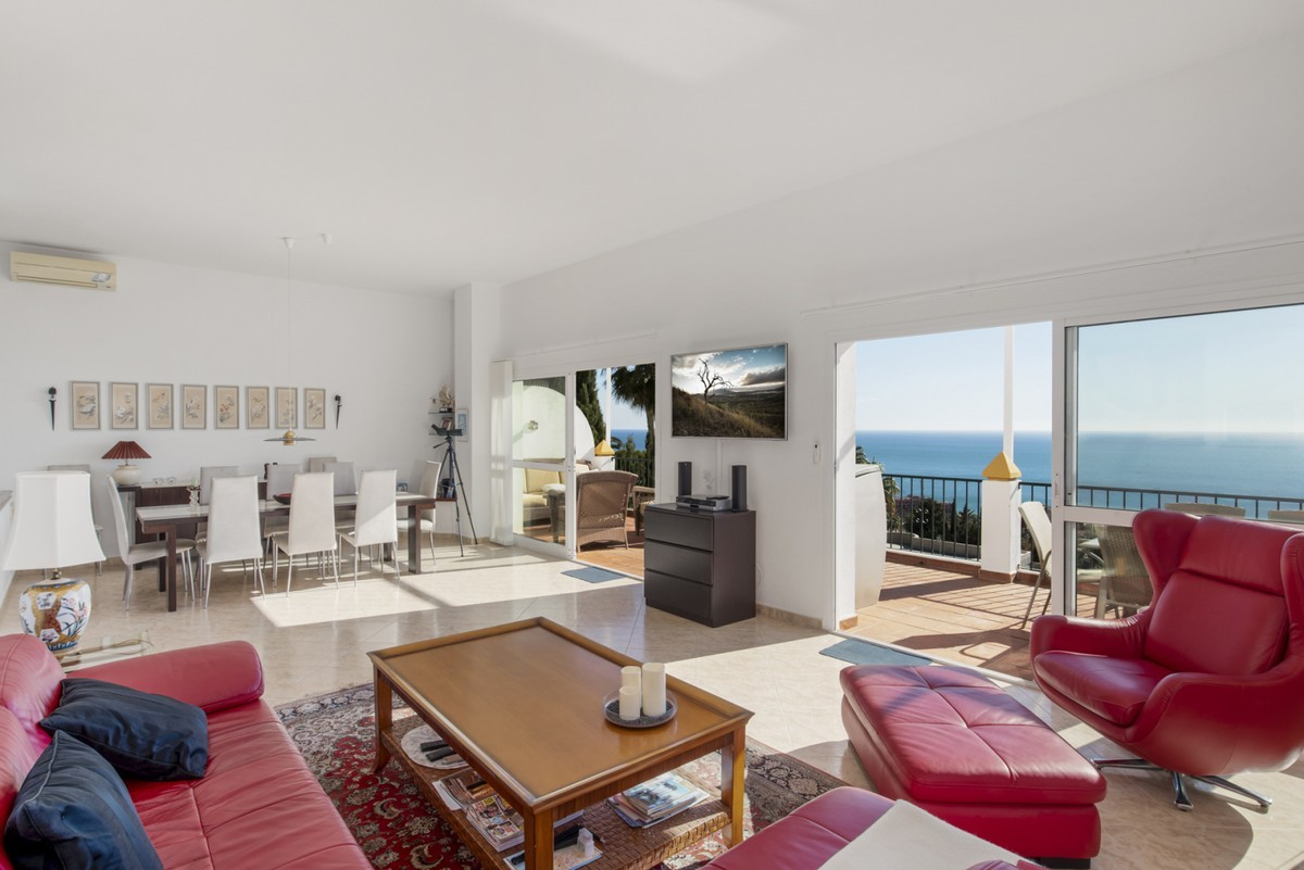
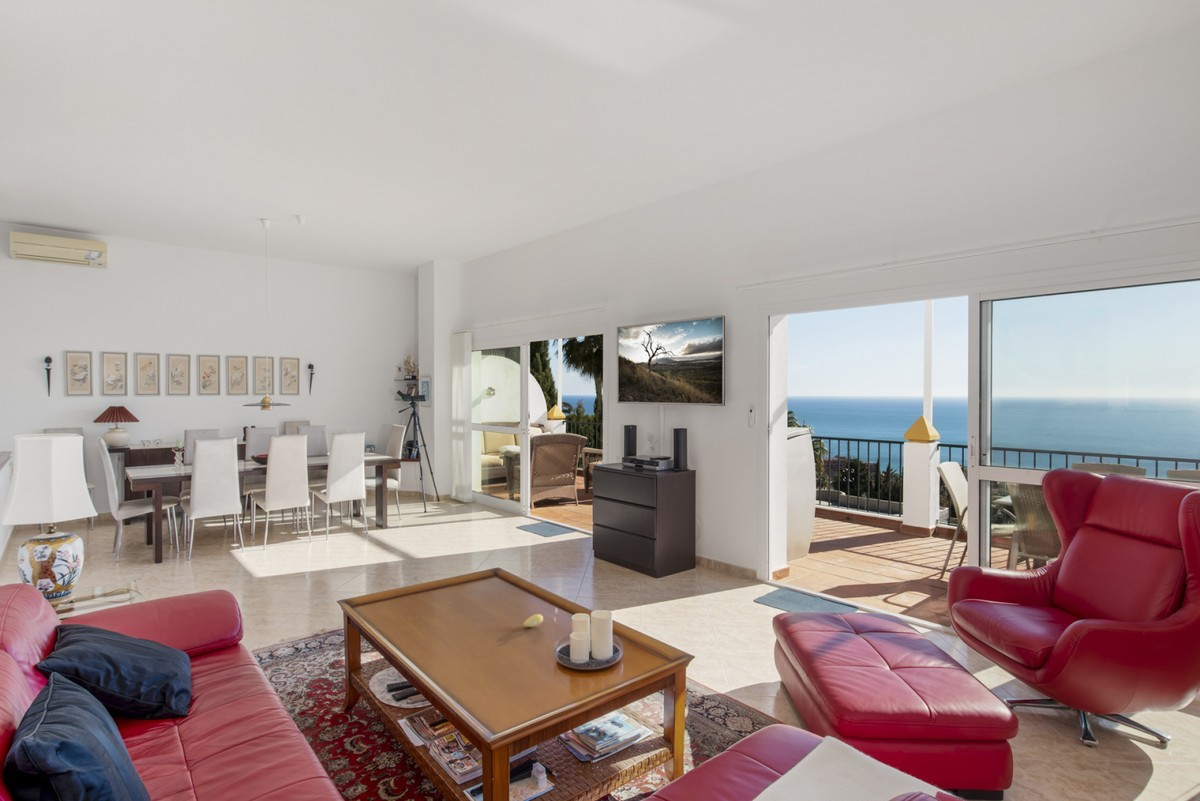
+ banana (538, 620)
